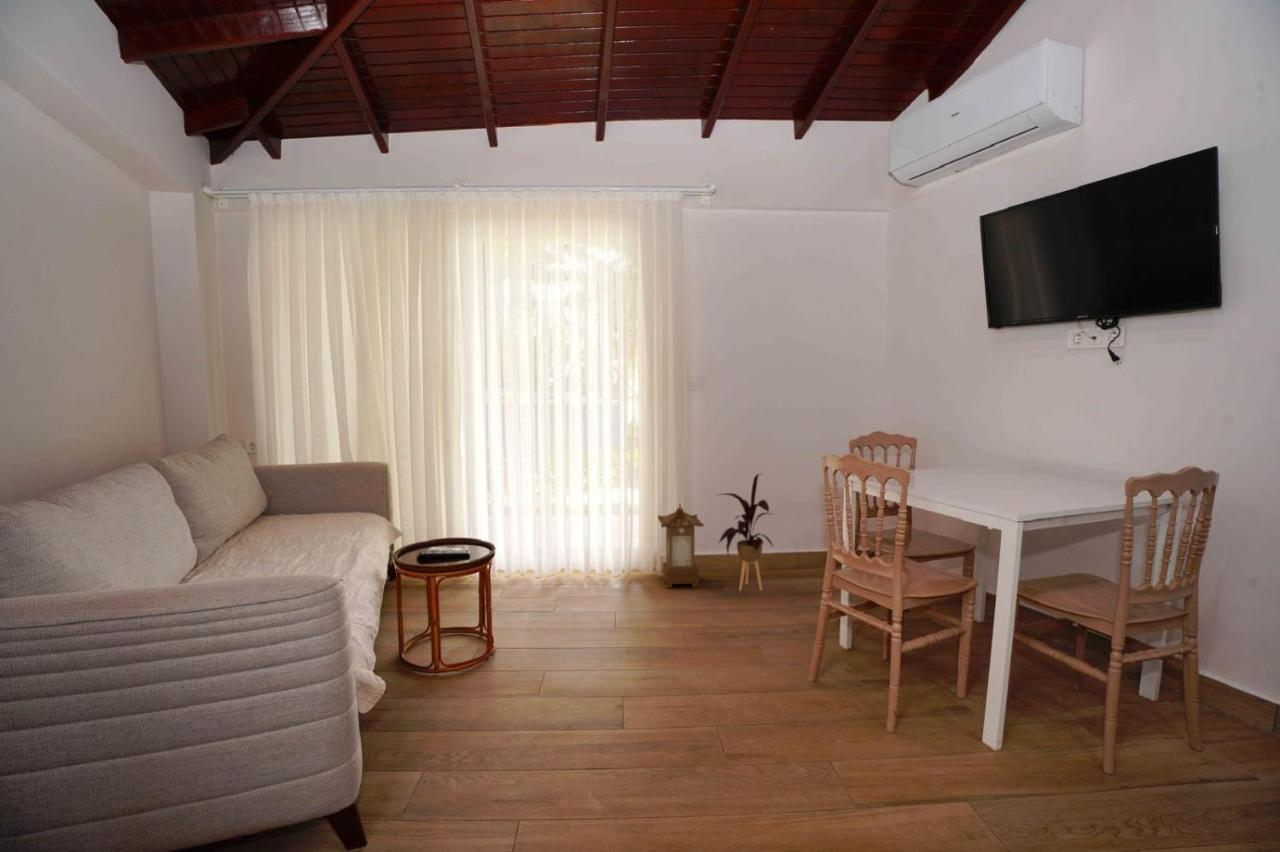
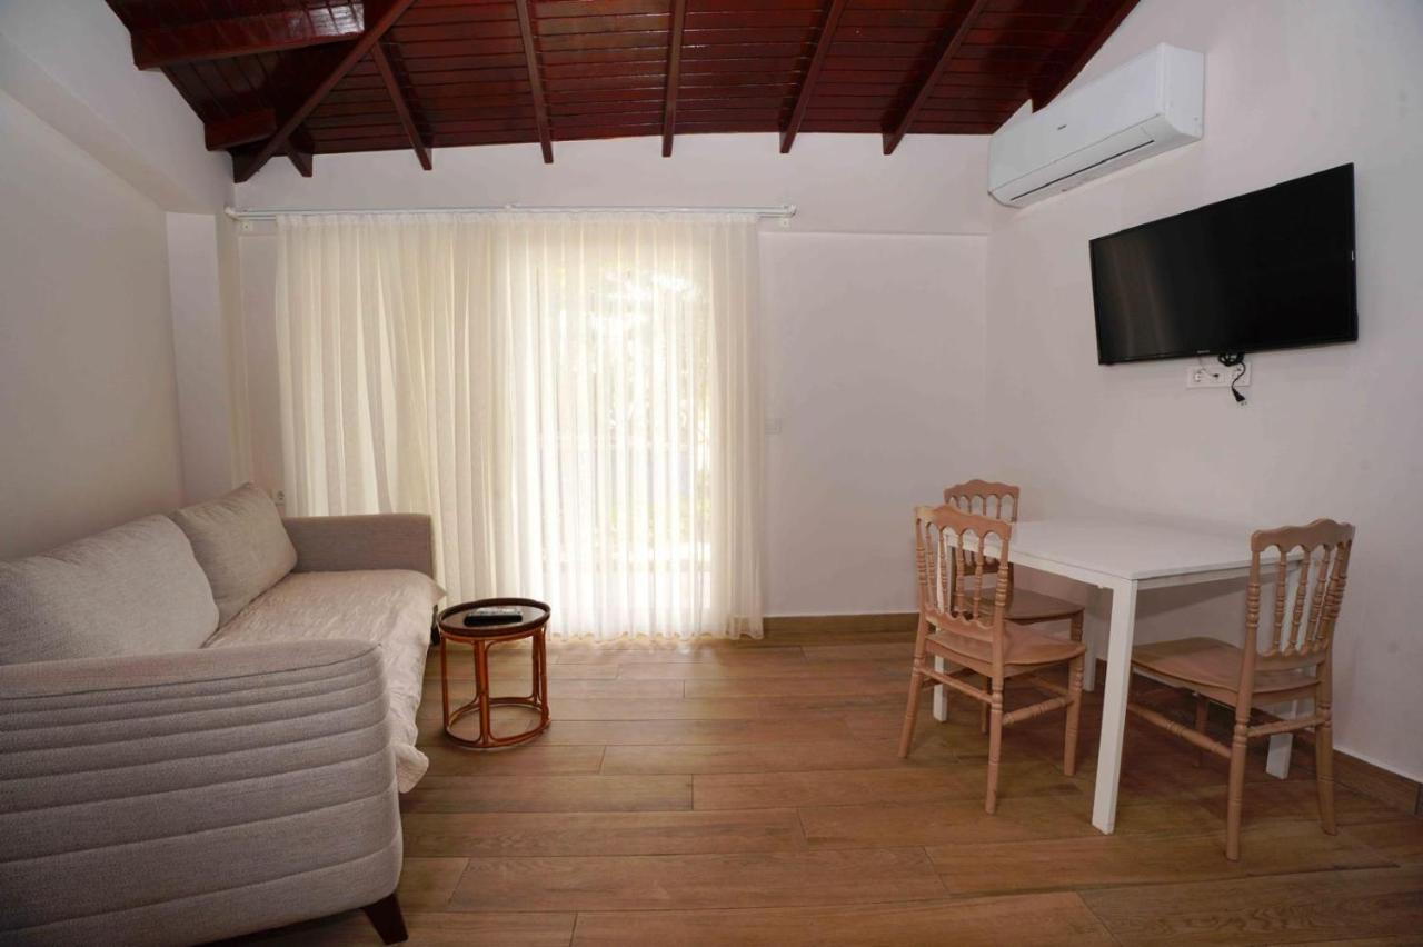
- lantern (679, 542)
- house plant (744, 531)
